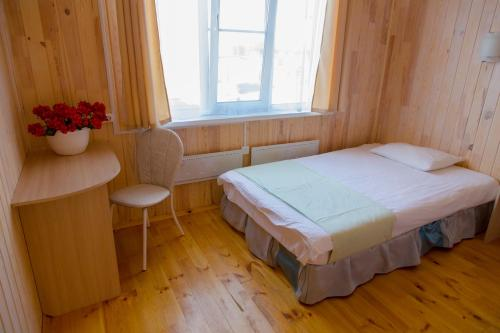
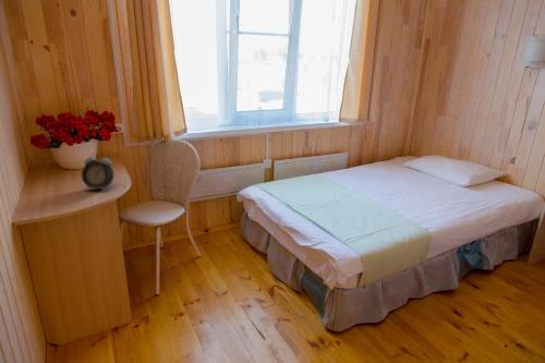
+ alarm clock (97, 171)
